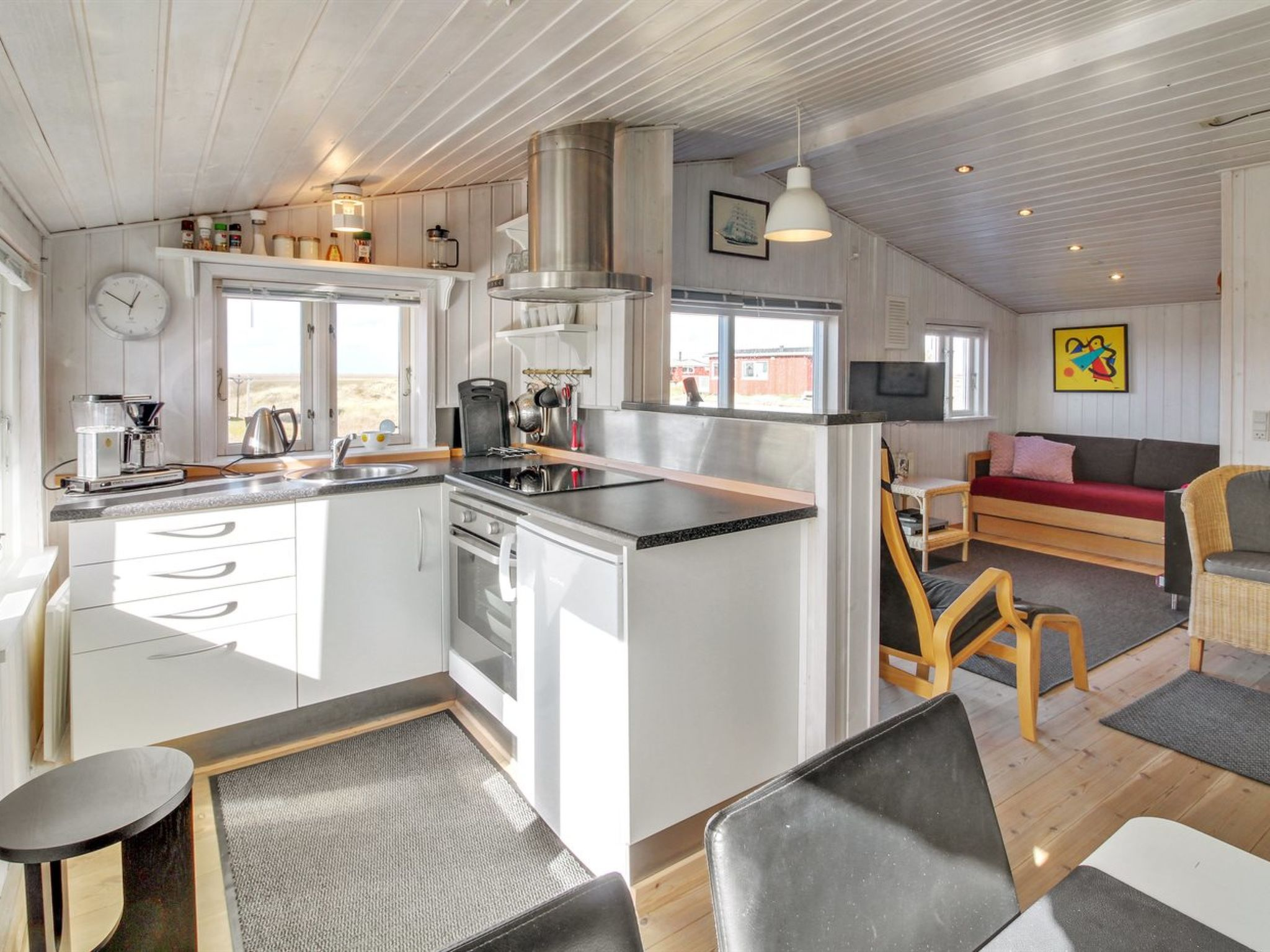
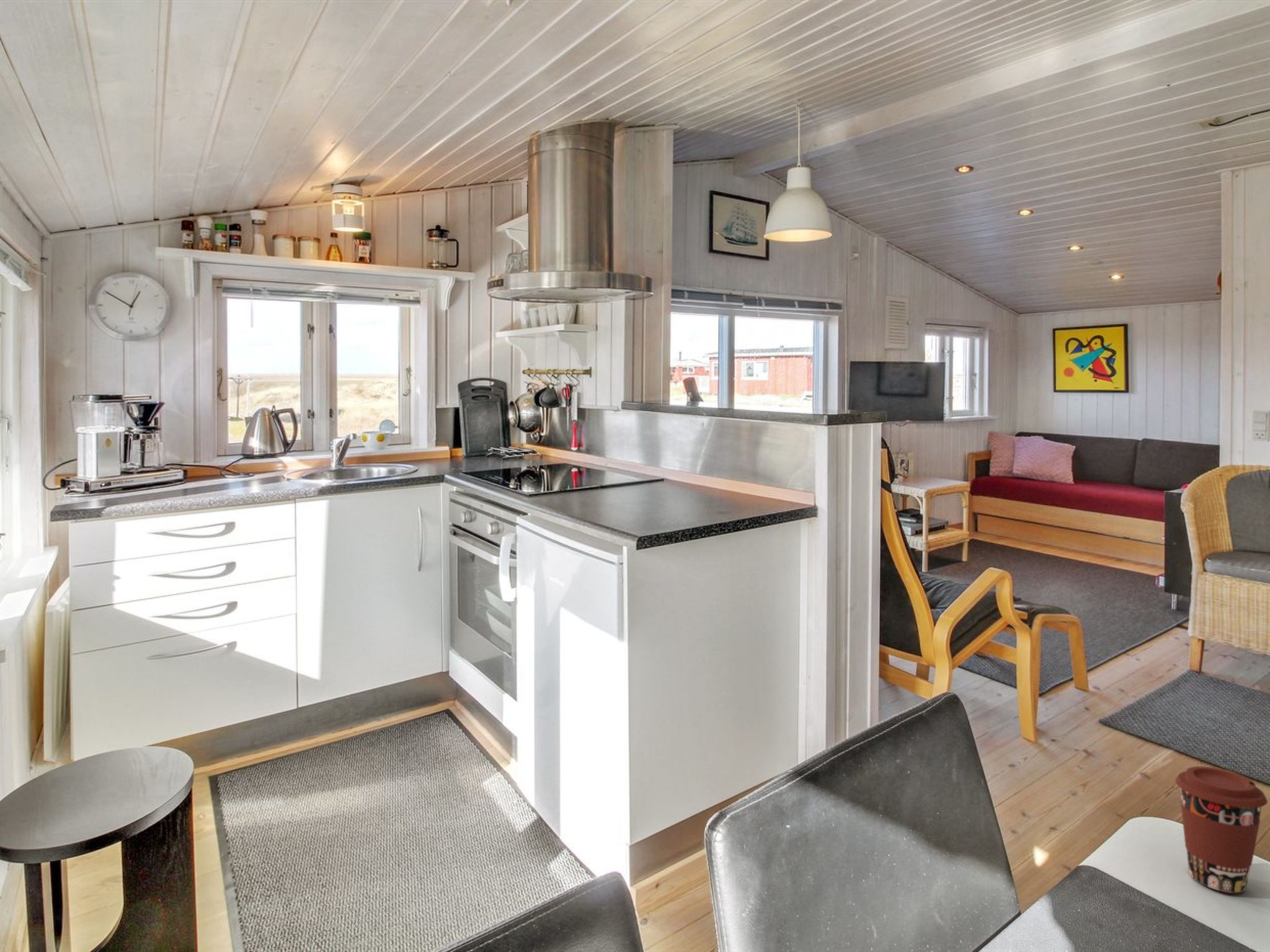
+ coffee cup (1219, 829)
